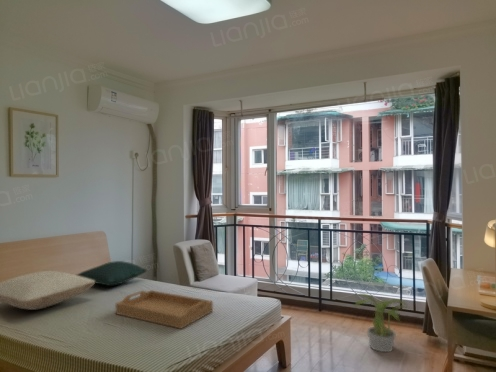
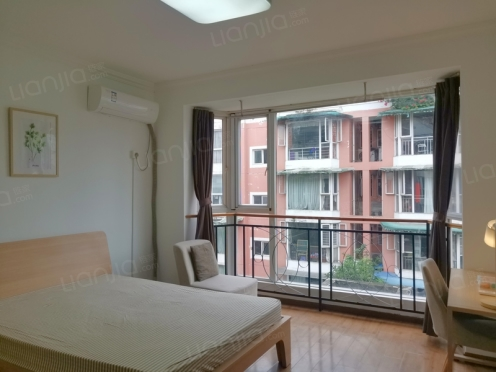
- potted plant (381, 322)
- pillow (111, 273)
- serving tray (164, 305)
- pillow (40, 290)
